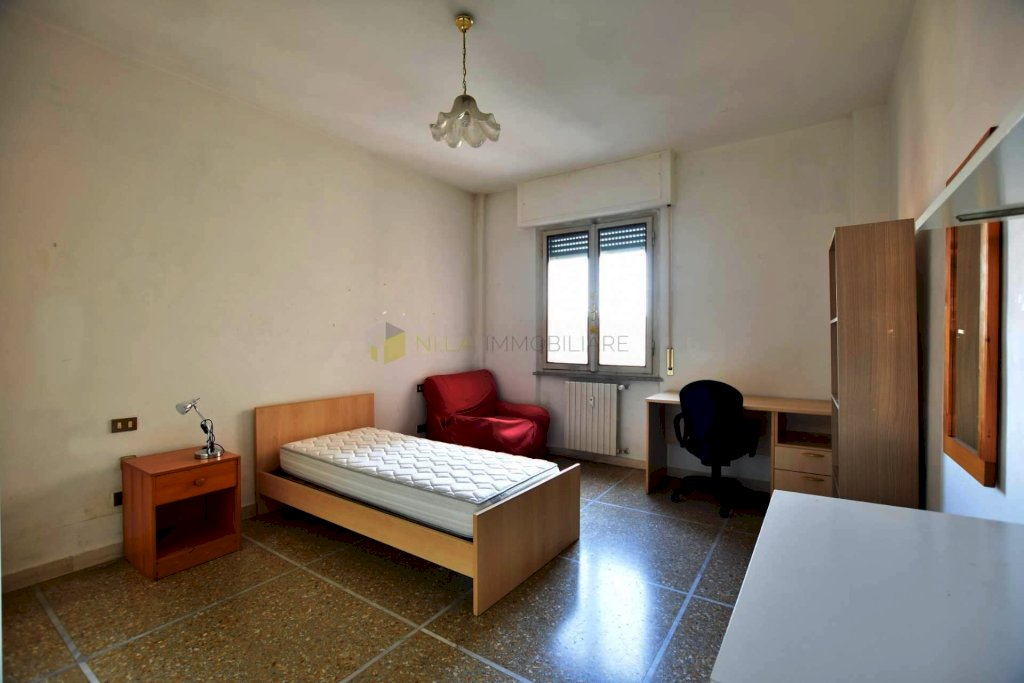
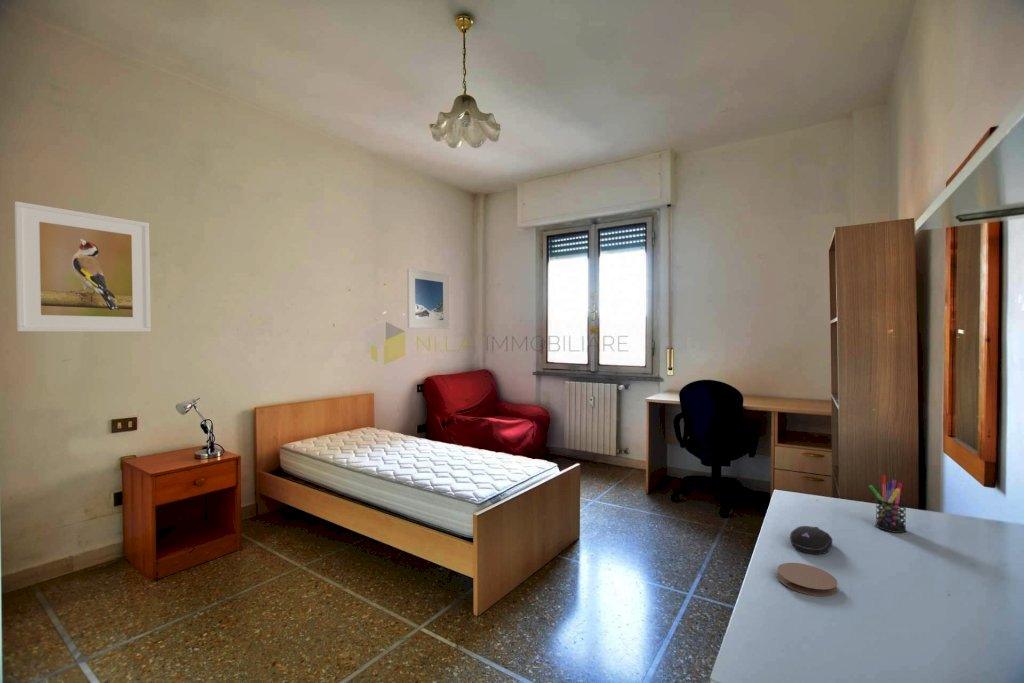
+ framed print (429, 300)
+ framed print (88, 272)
+ coaster (806, 578)
+ pen holder (886, 502)
+ computer mouse (811, 536)
